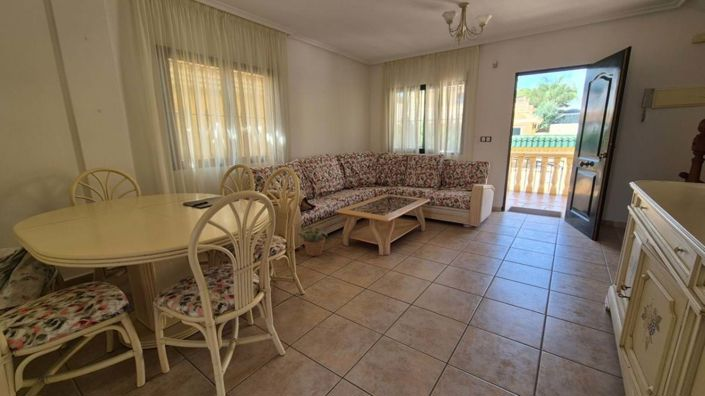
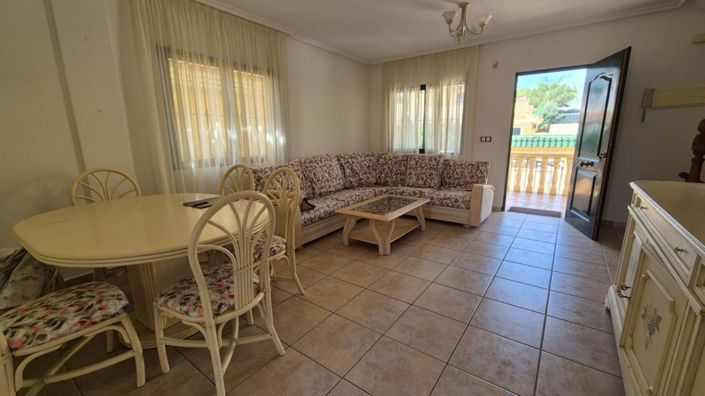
- potted plant (314, 238)
